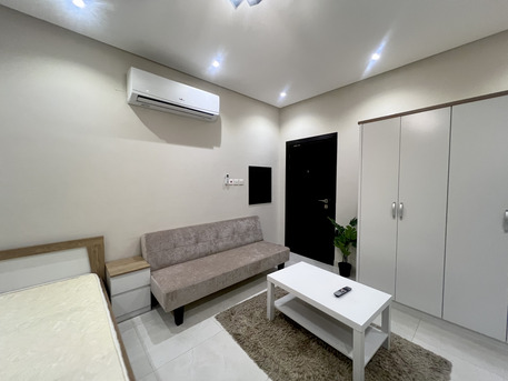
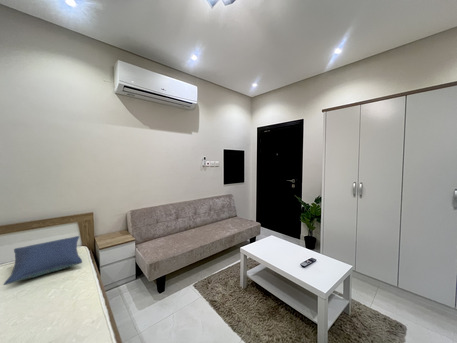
+ pillow (48, 256)
